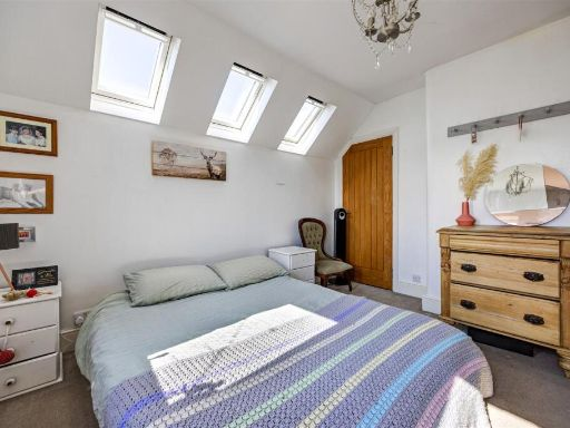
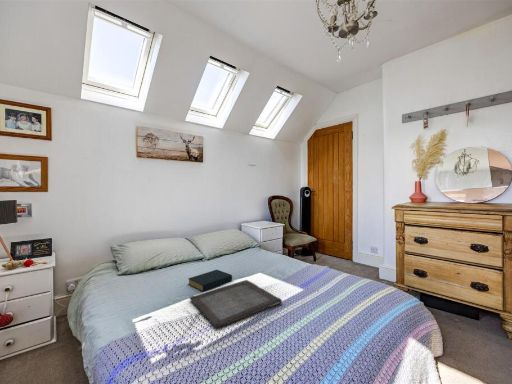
+ serving tray (234, 299)
+ hardback book (210, 279)
